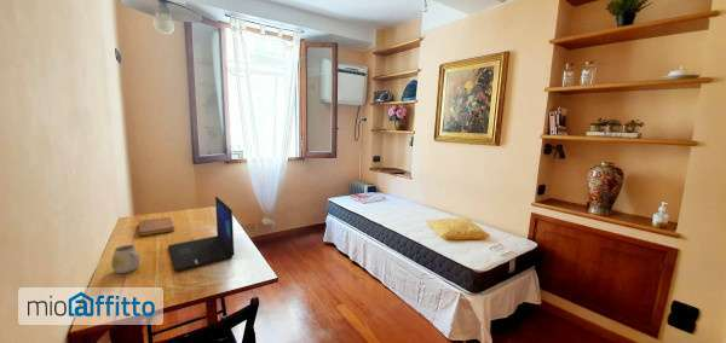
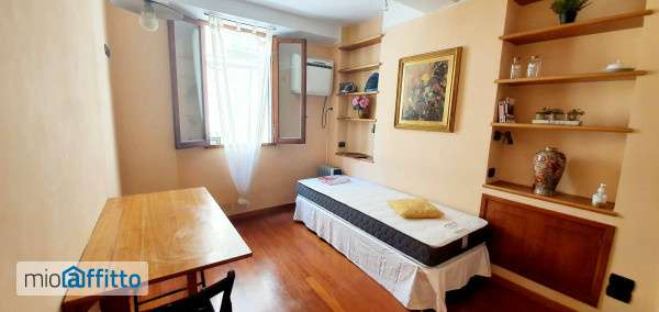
- mug (127, 258)
- notebook (156, 225)
- laptop (203, 238)
